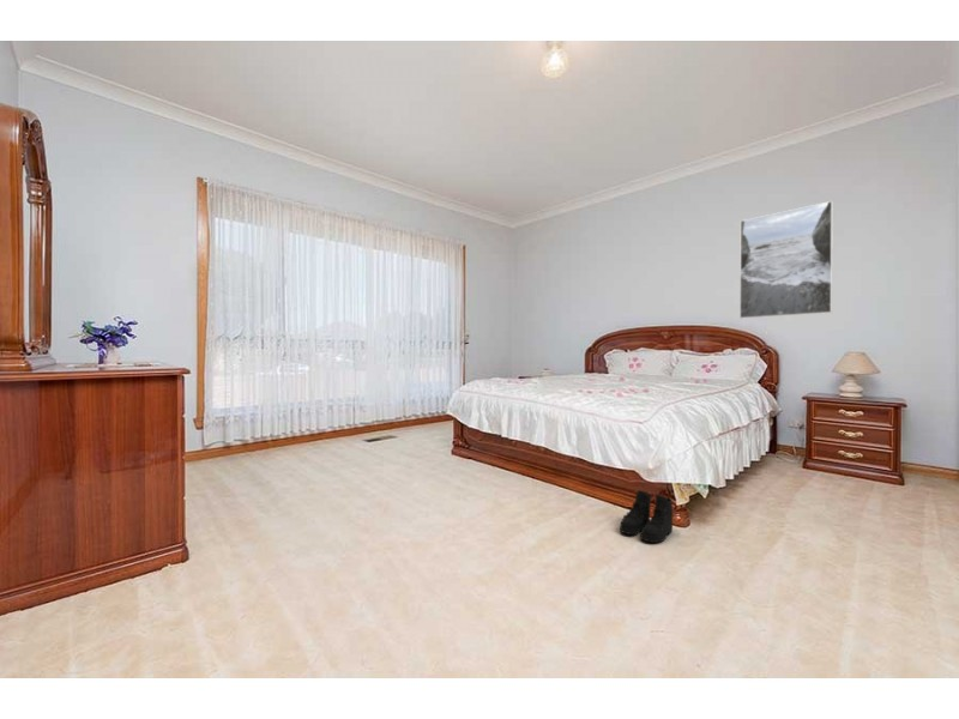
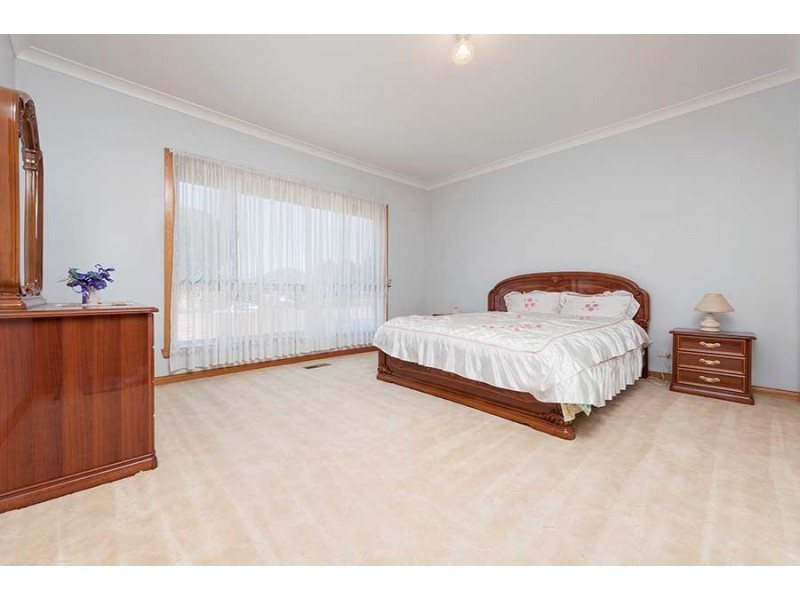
- boots (646, 513)
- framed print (783, 264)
